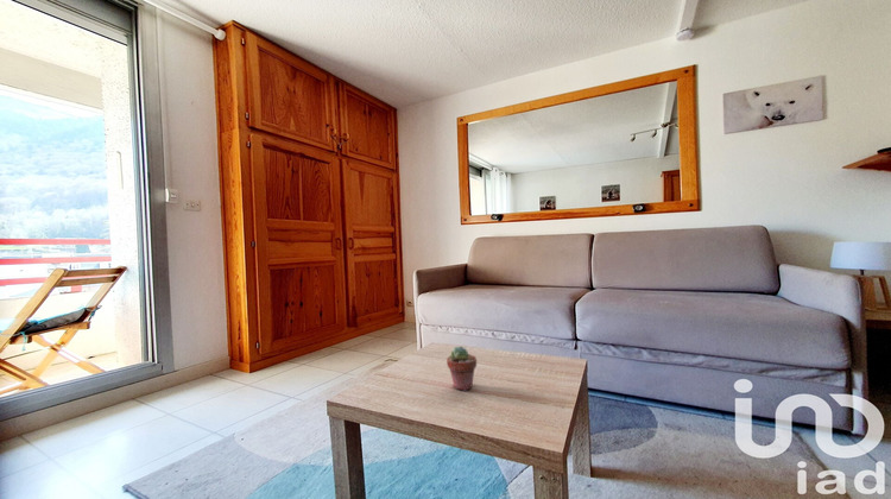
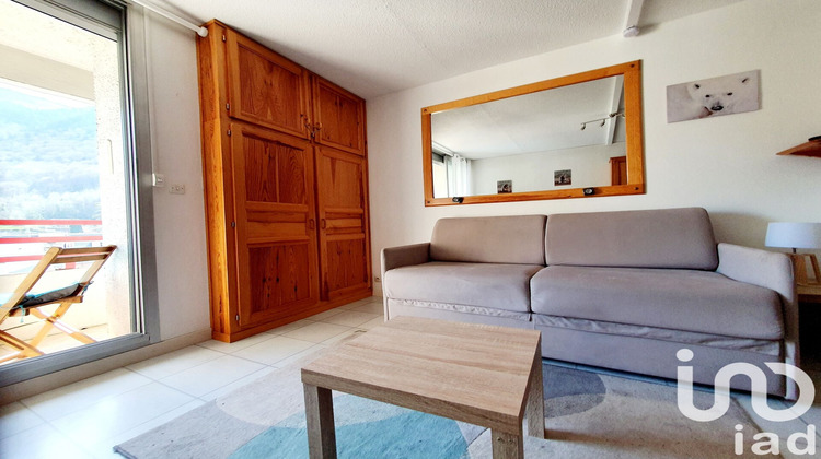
- potted succulent (461, 366)
